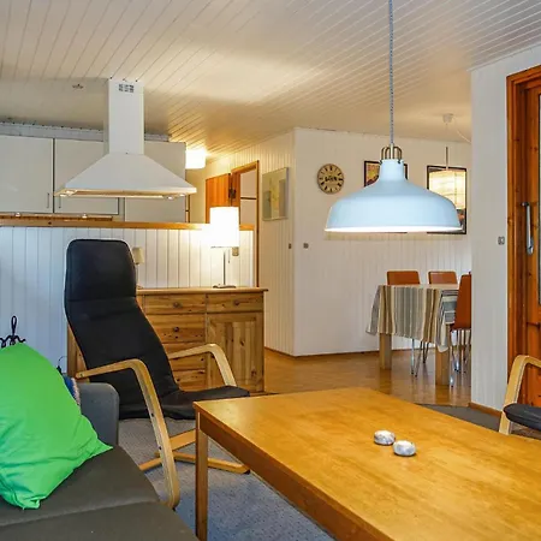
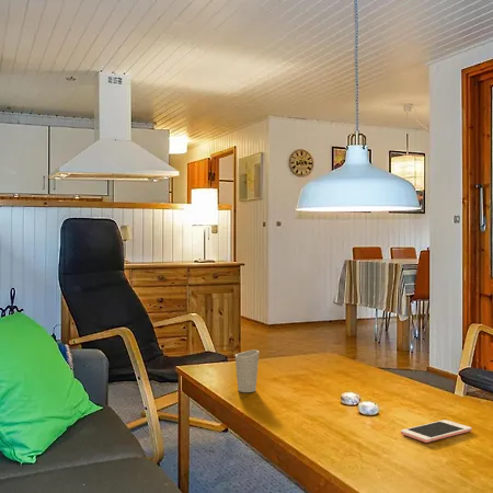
+ cell phone (436, 431)
+ cup (246, 370)
